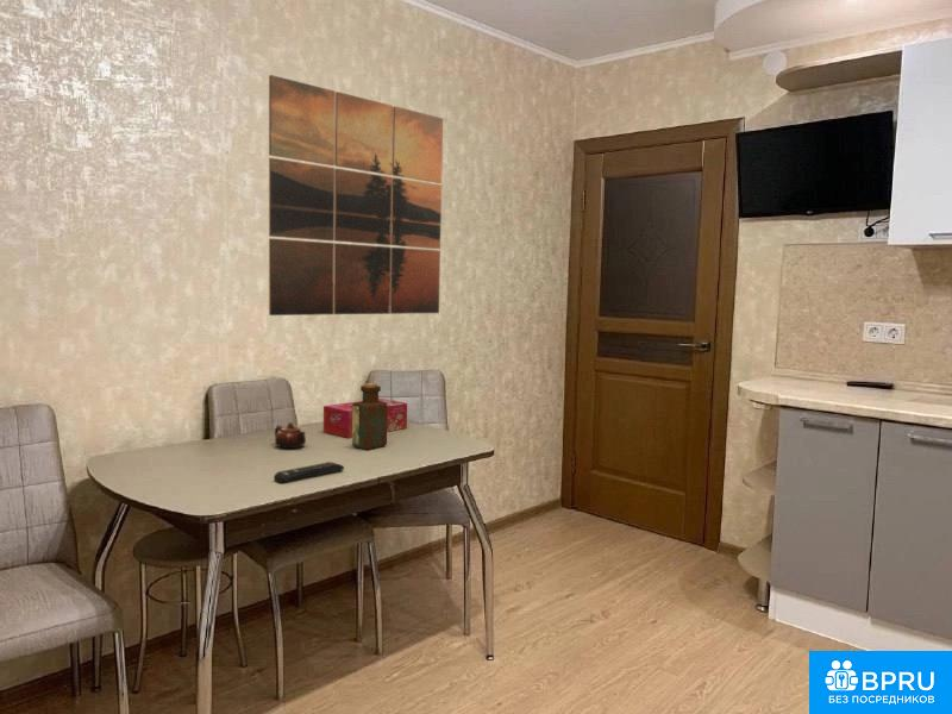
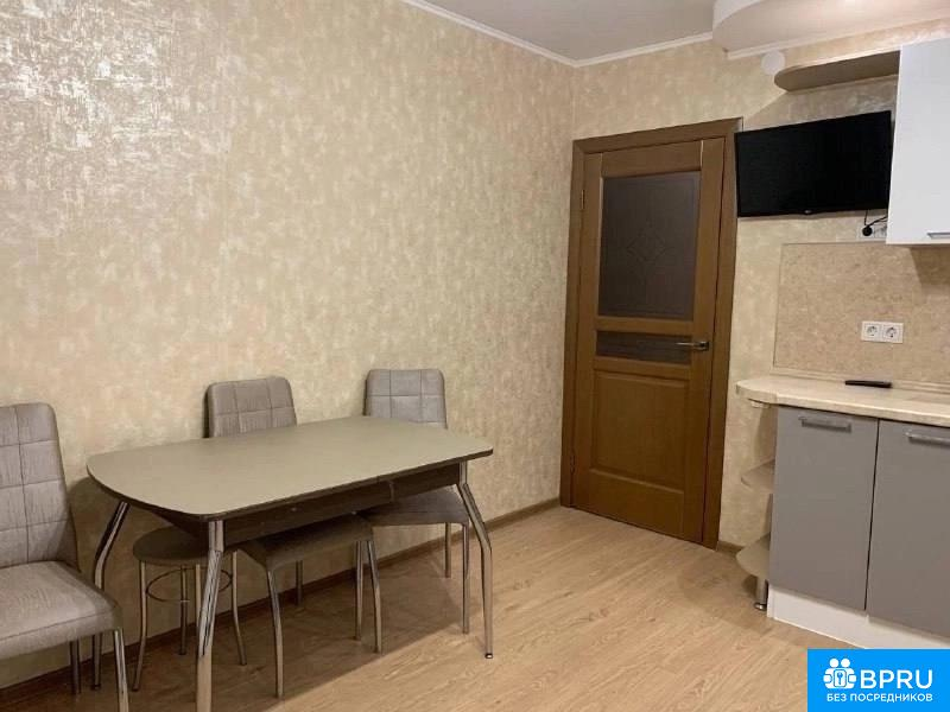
- bottle (369, 415)
- teapot (289, 433)
- remote control (309, 471)
- tissue box (351, 416)
- wall art (363, 207)
